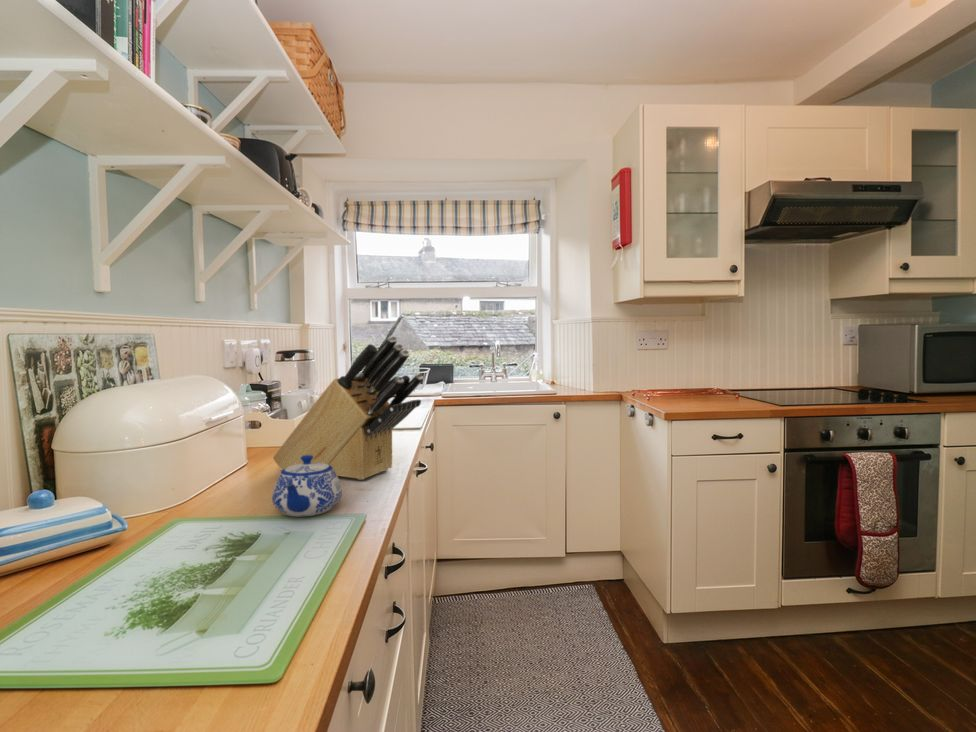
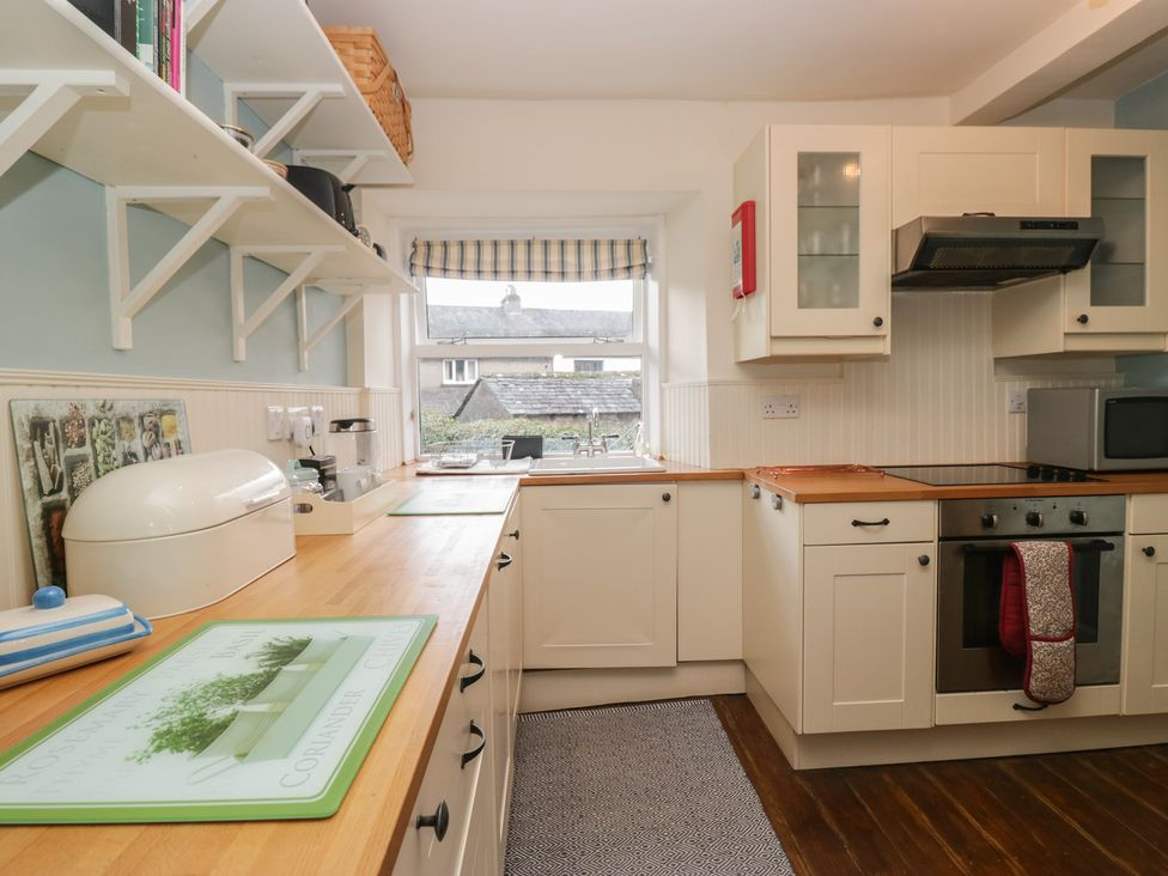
- teapot (305, 484)
- knife block (347, 404)
